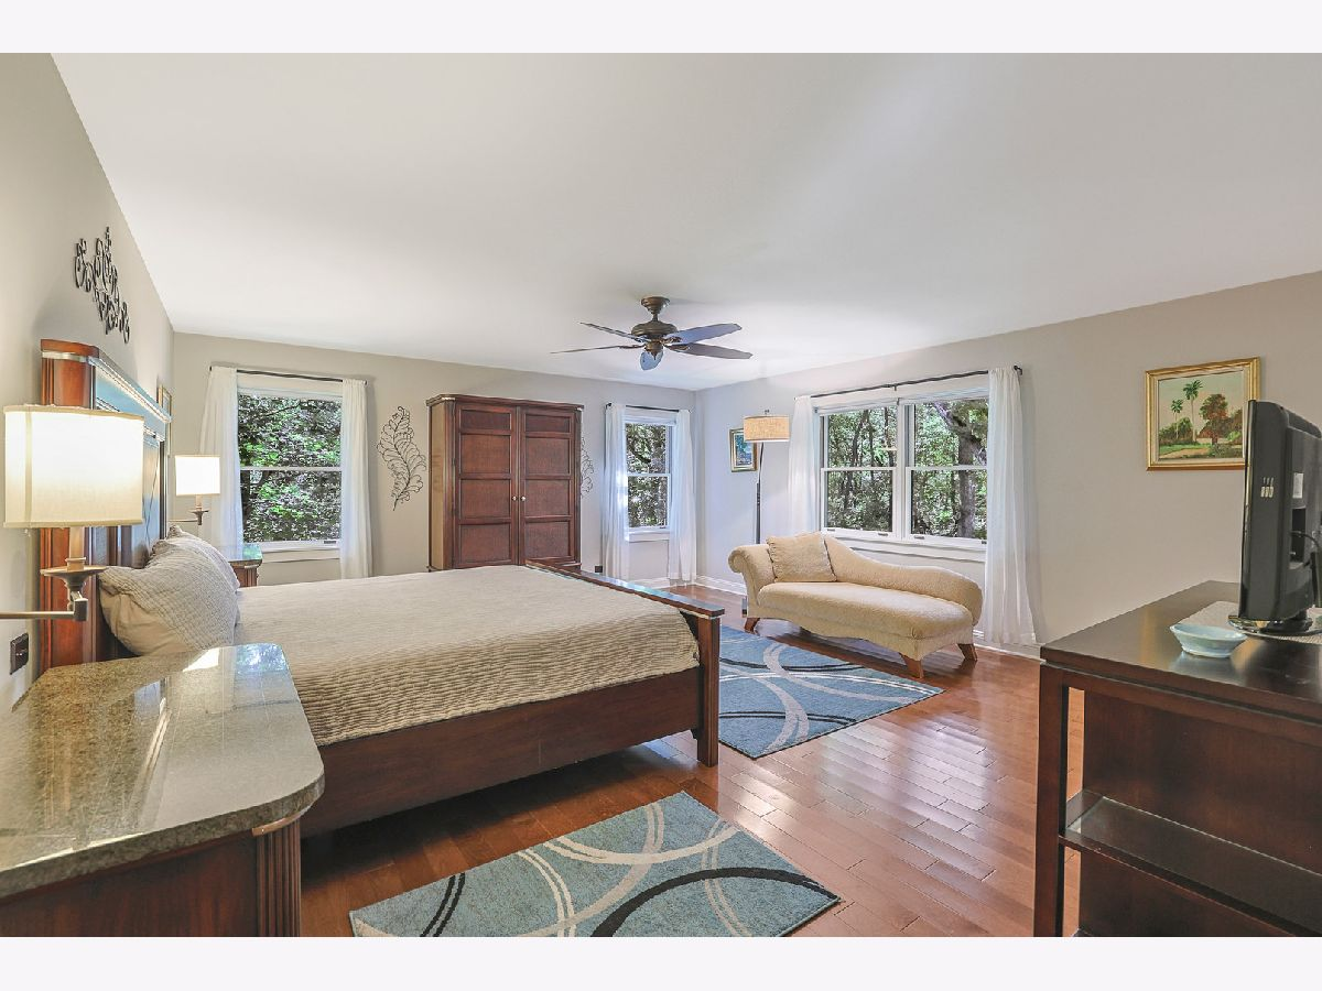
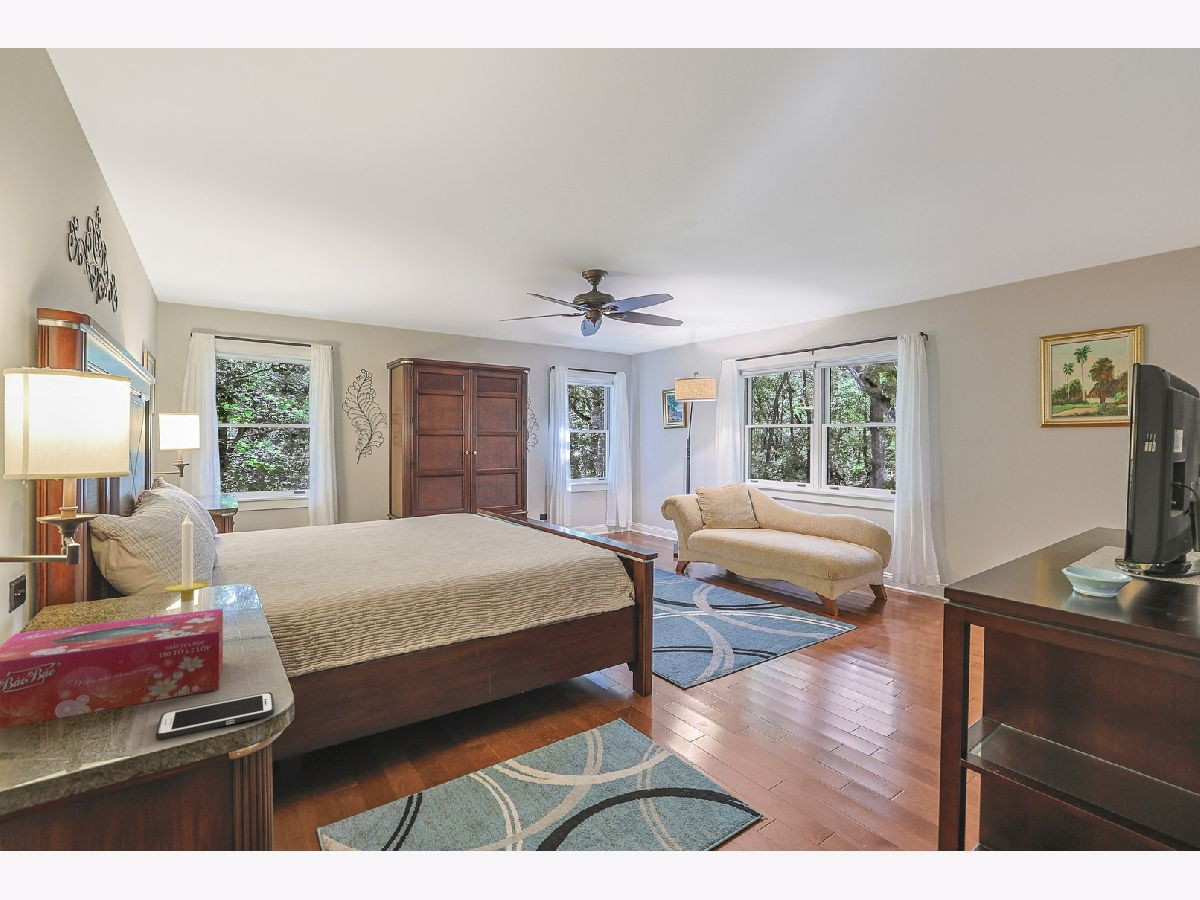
+ cell phone (218, 714)
+ tissue box (118, 661)
+ candle (187, 570)
